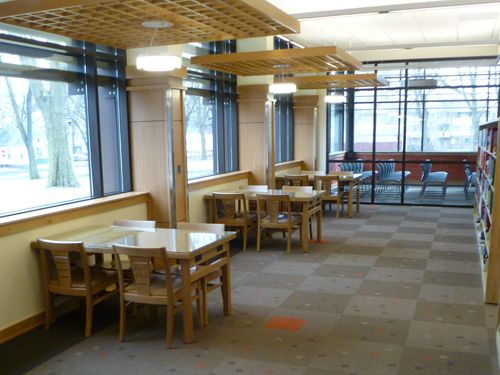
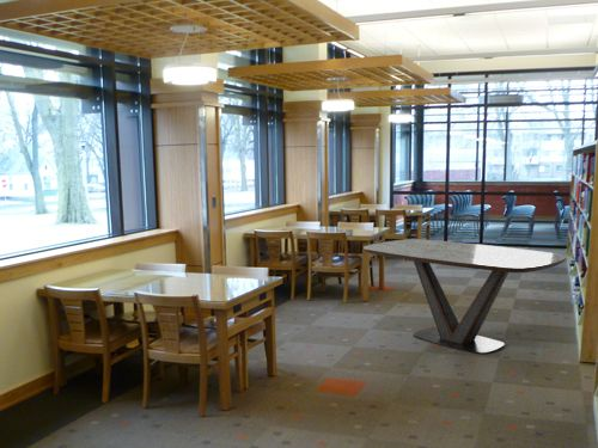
+ dining table (447, 301)
